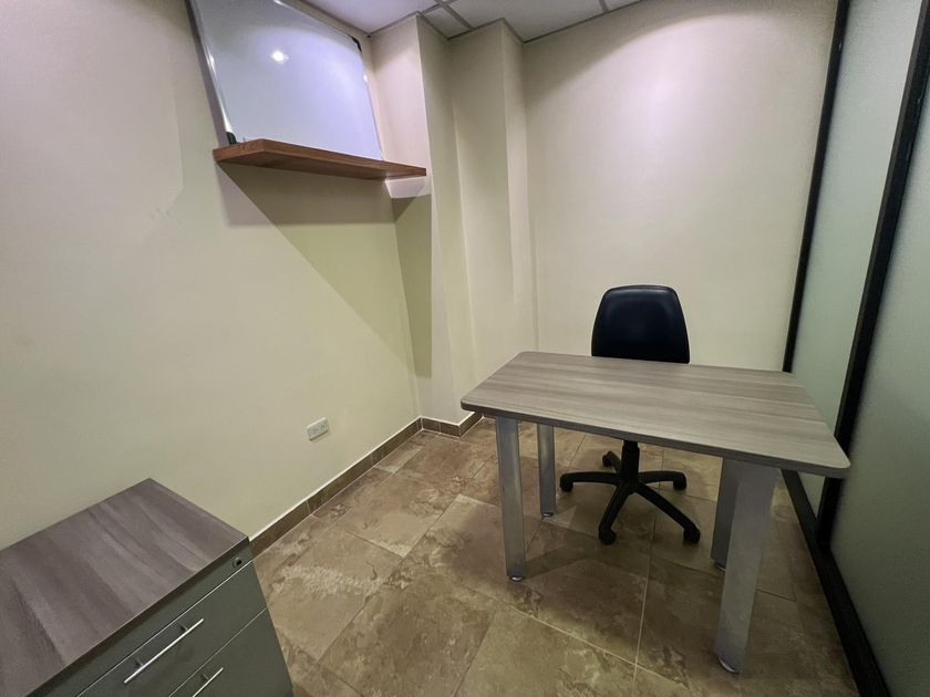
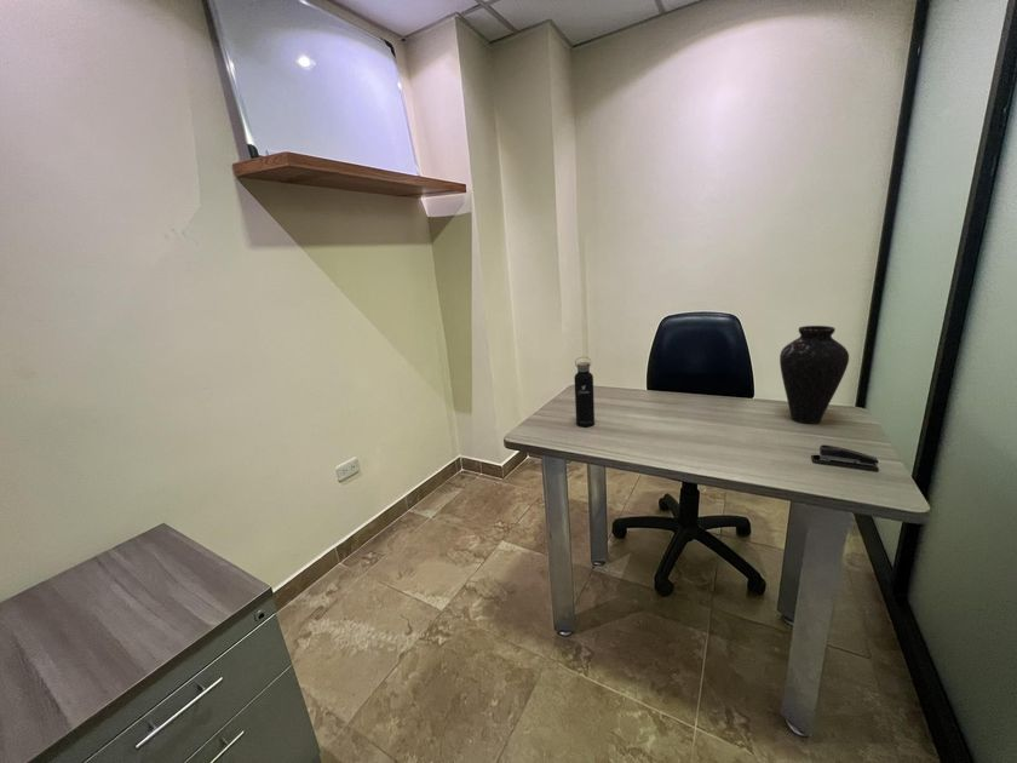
+ vase (810, 374)
+ water bottle (584, 390)
+ stapler (844, 455)
